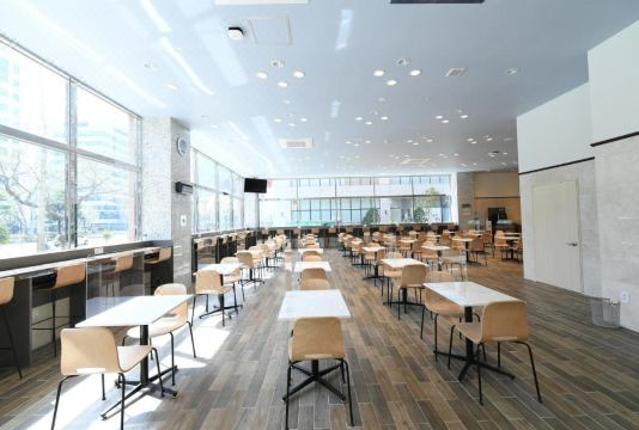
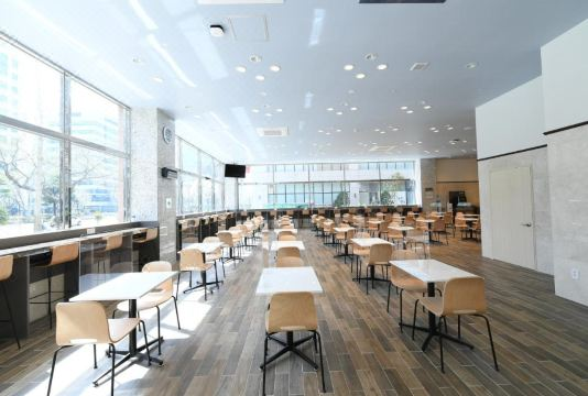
- waste bin (605, 312)
